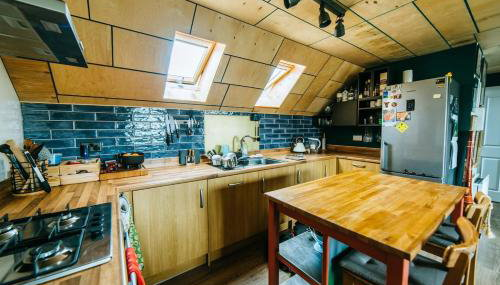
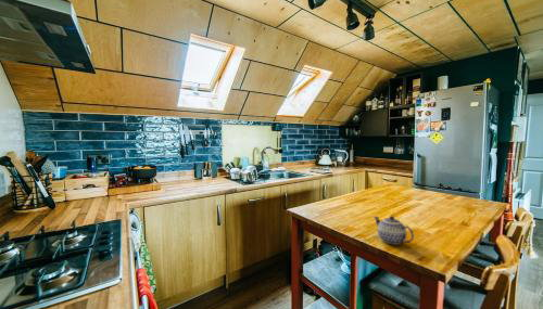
+ teapot (391, 228)
